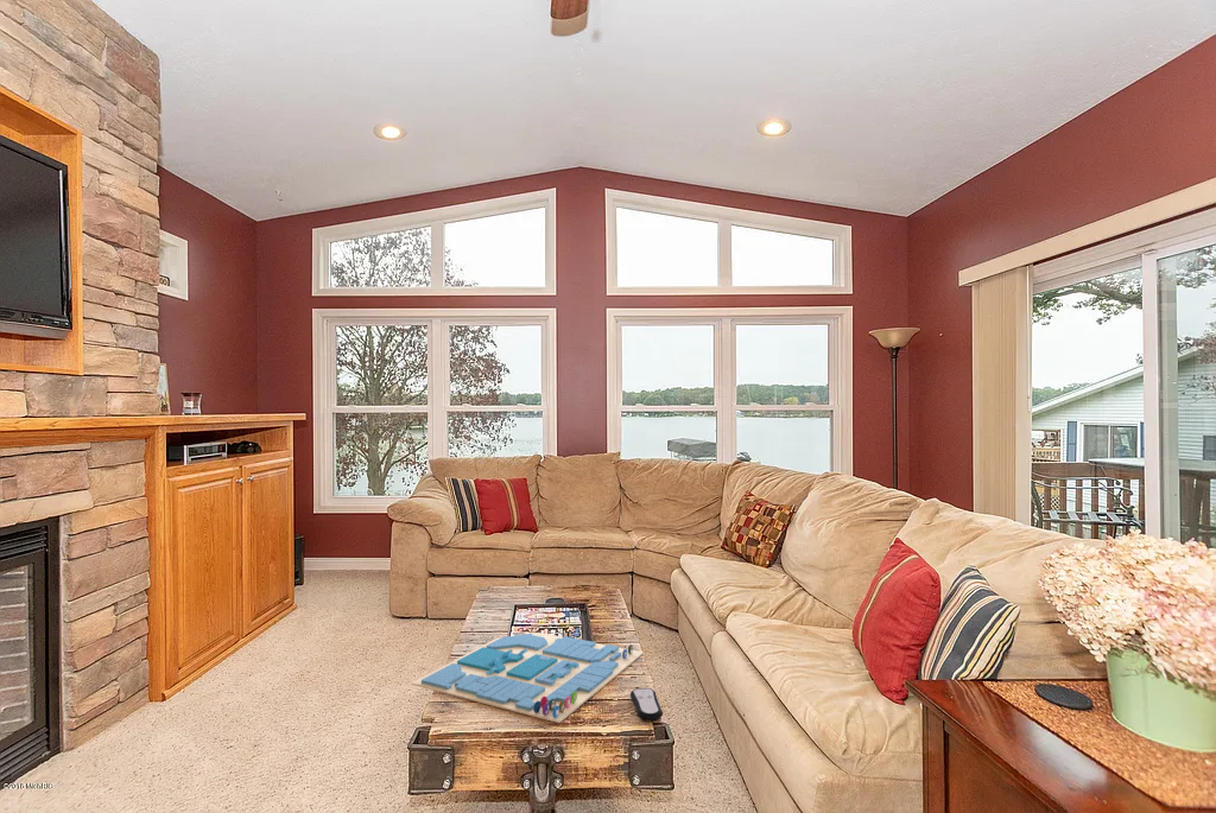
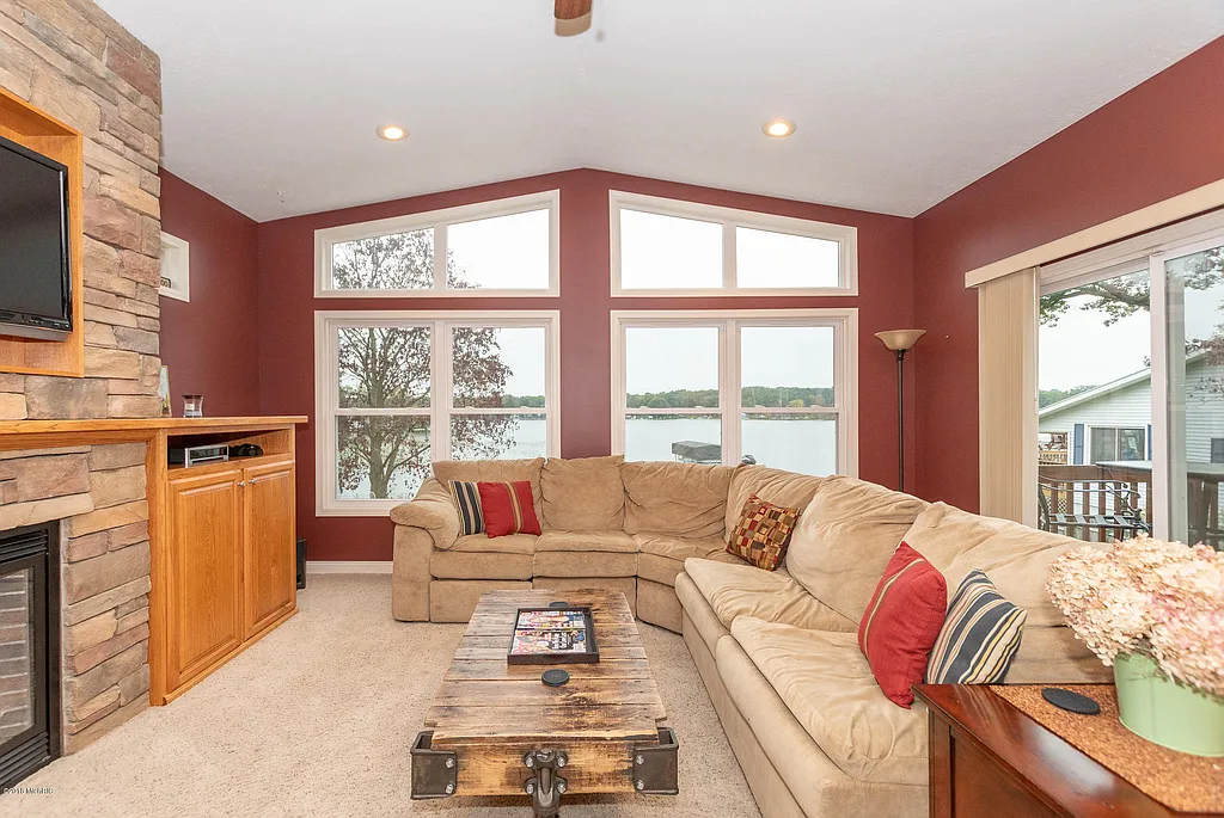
- board game (533, 662)
- remote control (646, 703)
